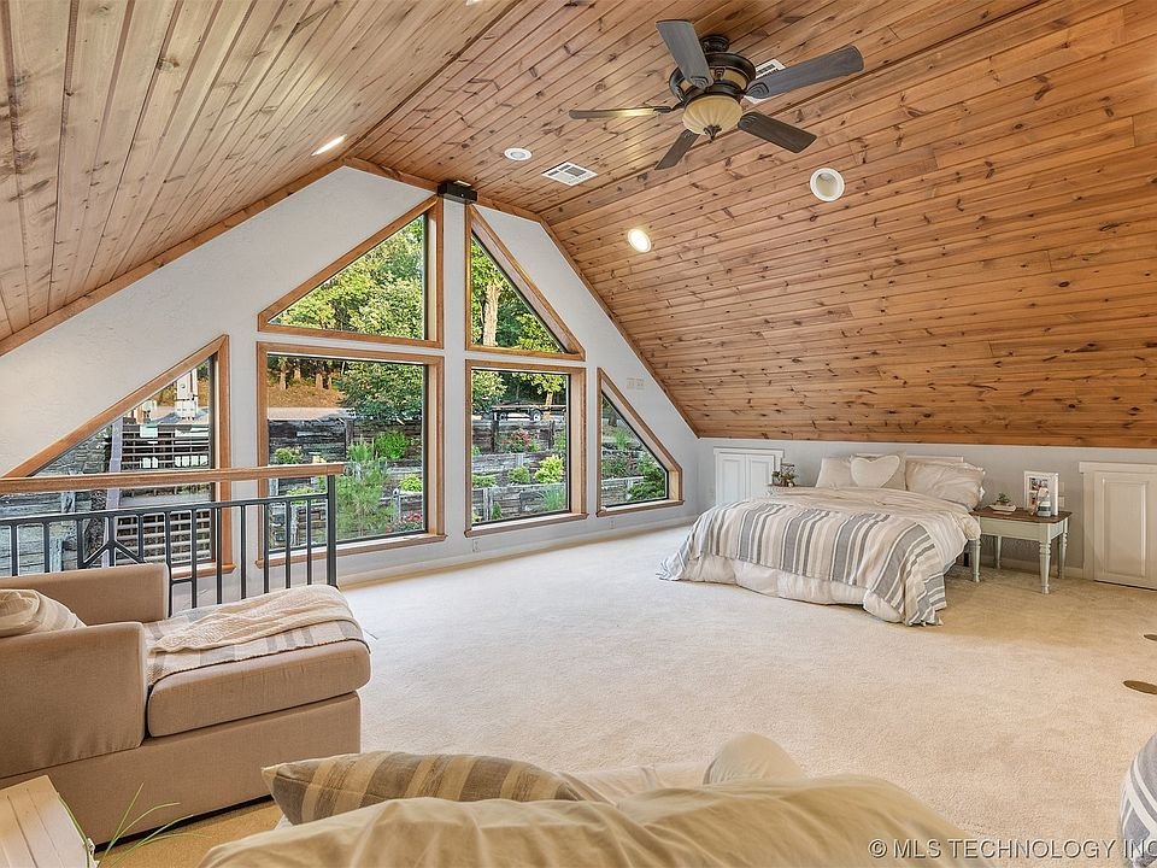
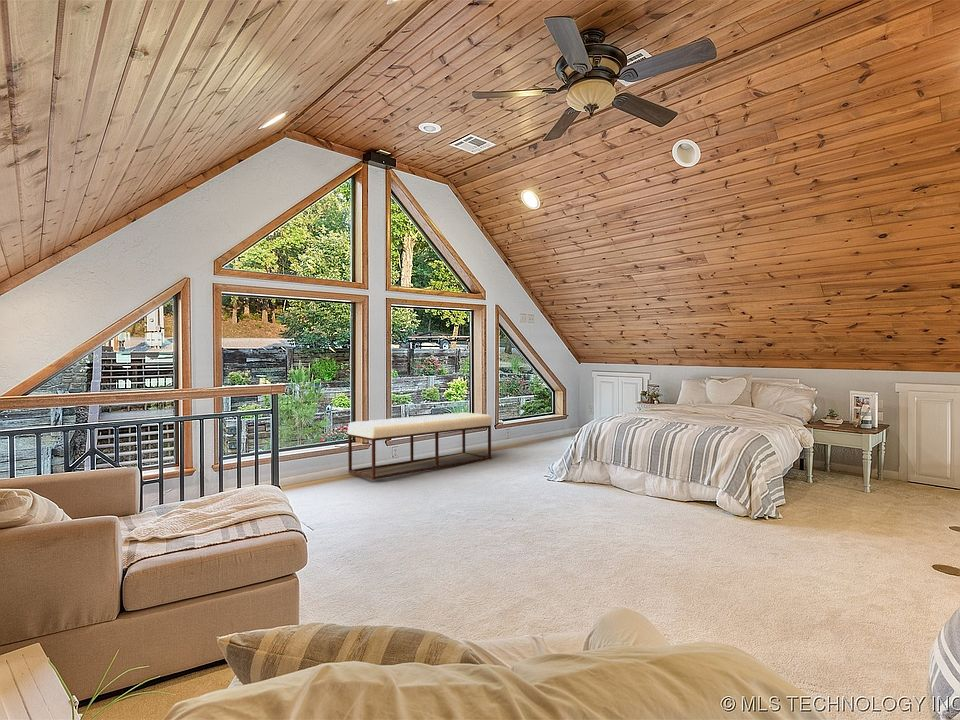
+ bench (423, 434)
